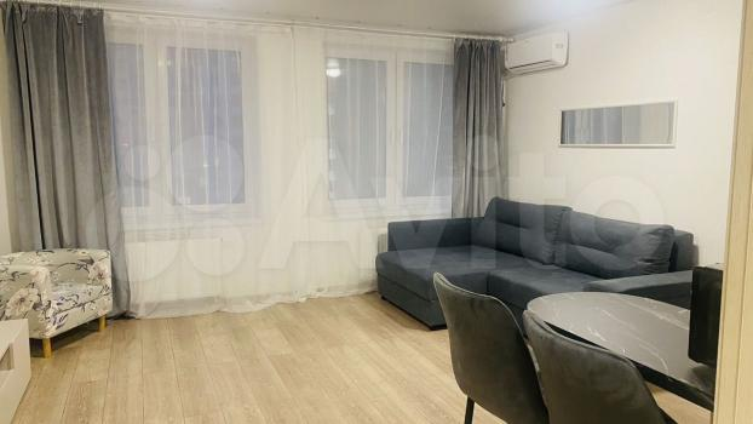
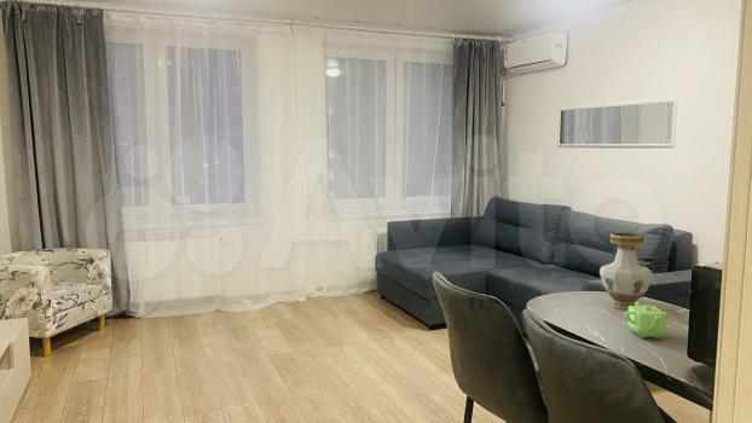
+ teapot (647, 320)
+ vase (625, 271)
